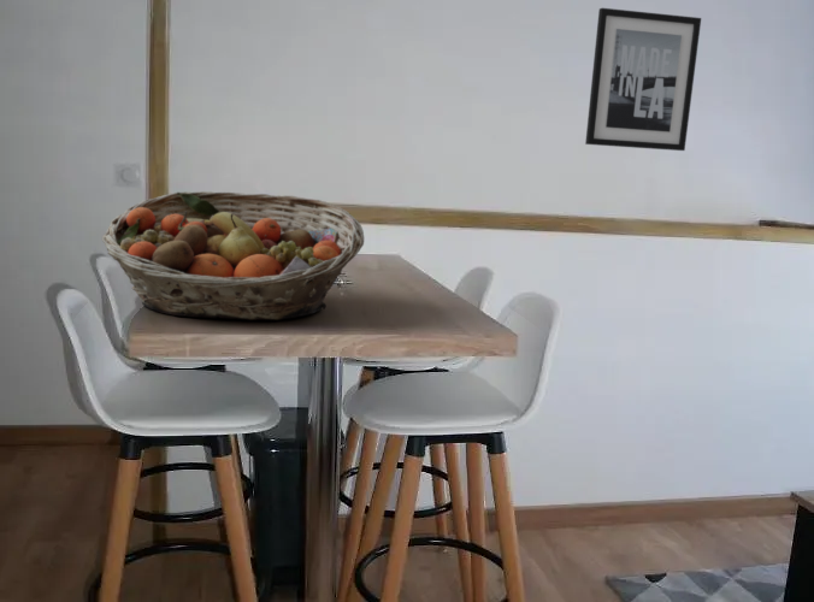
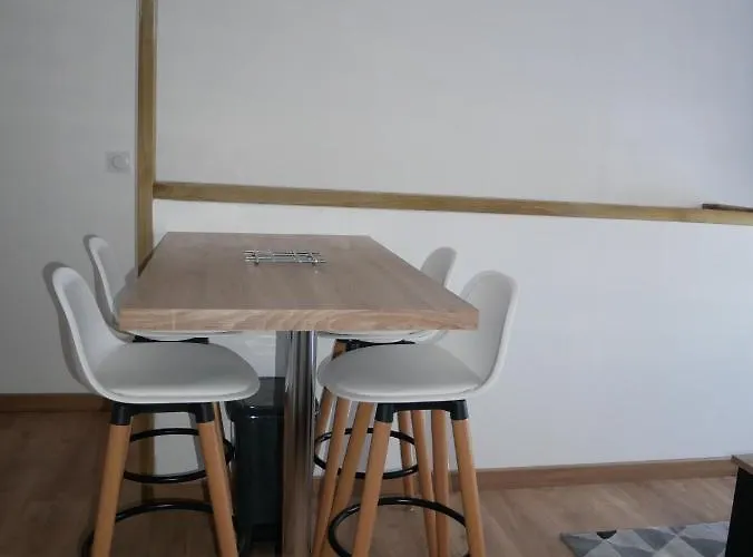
- fruit basket (236, 250)
- wall art (643, 81)
